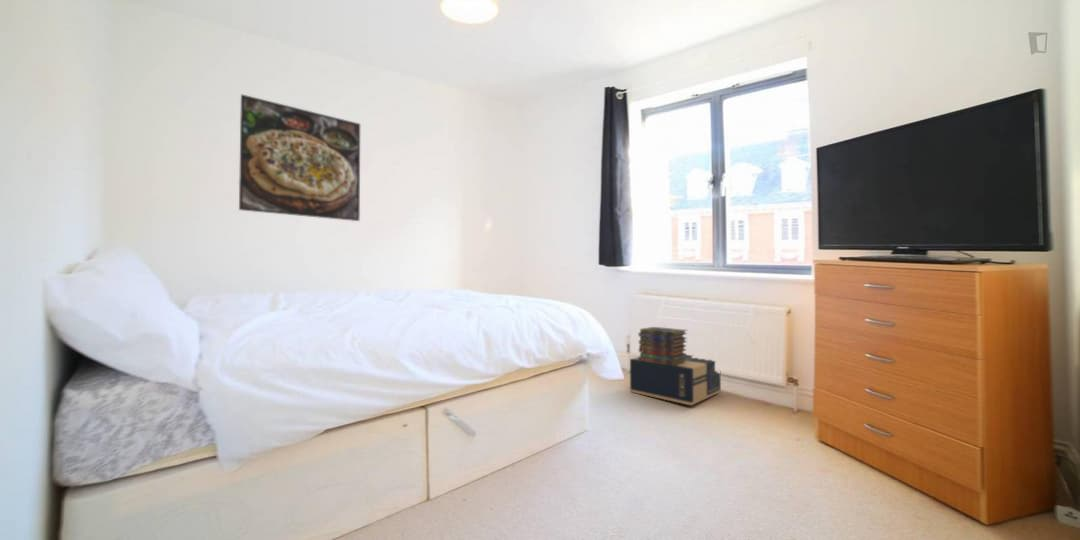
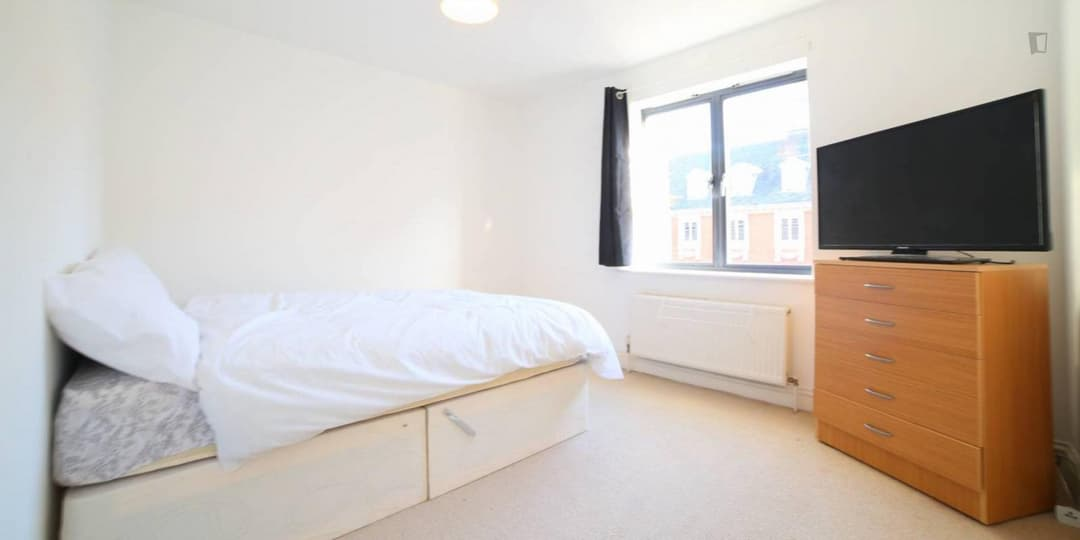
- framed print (305, 163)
- cardboard box (675, 375)
- book stack (662, 345)
